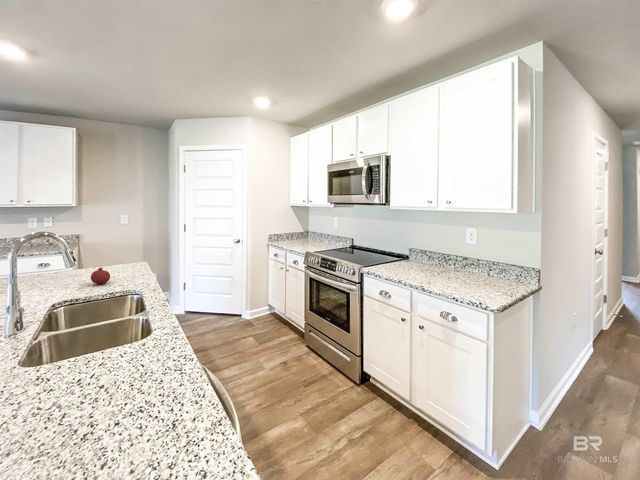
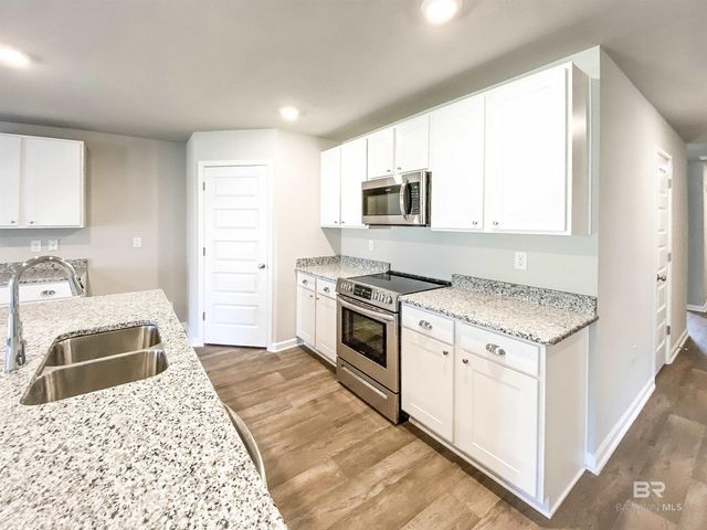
- fruit (100, 275)
